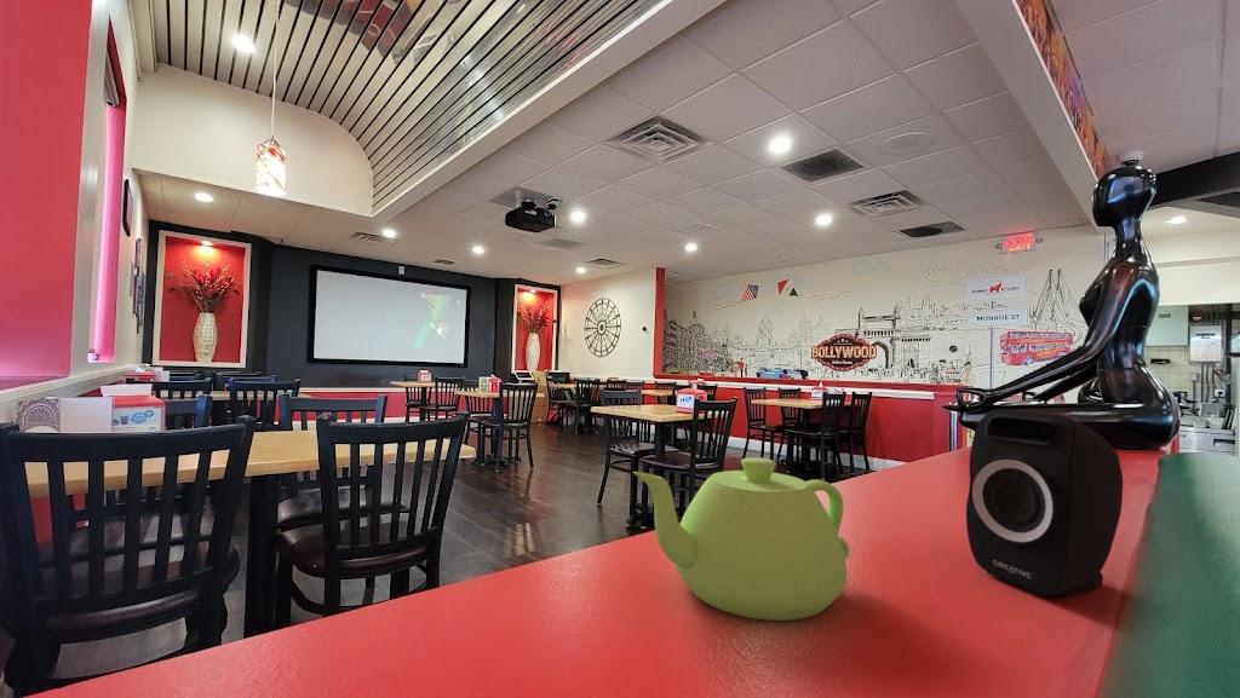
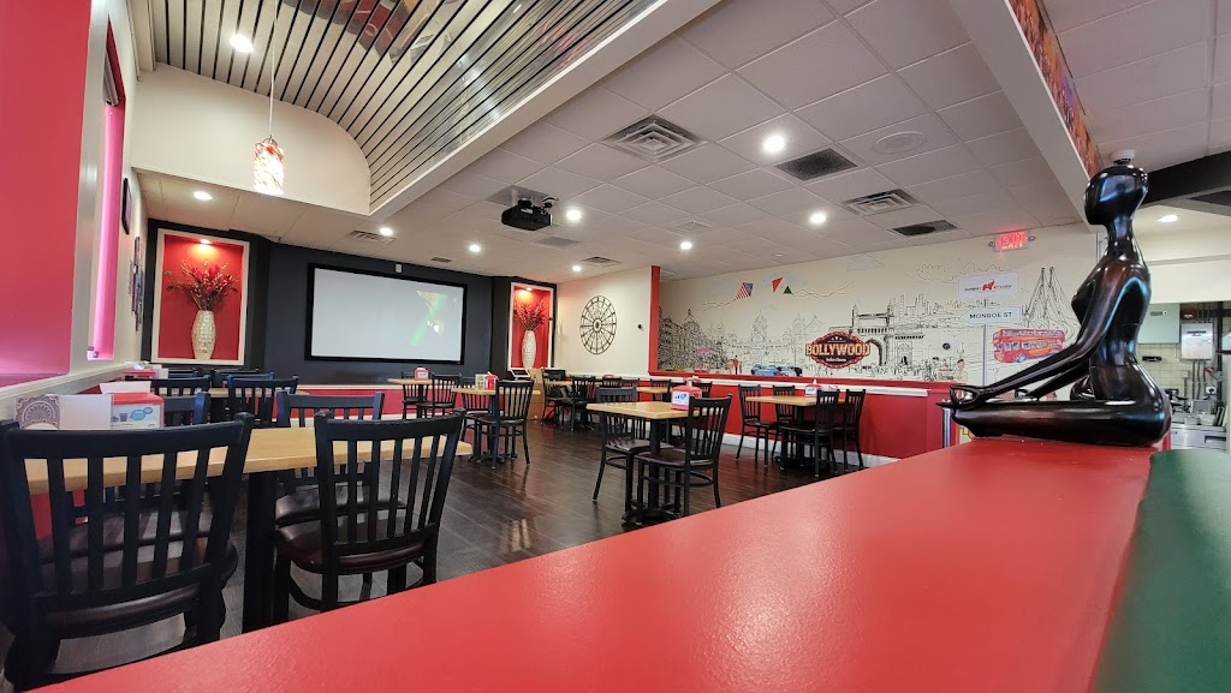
- teapot (745, 524)
- speaker (1051, 495)
